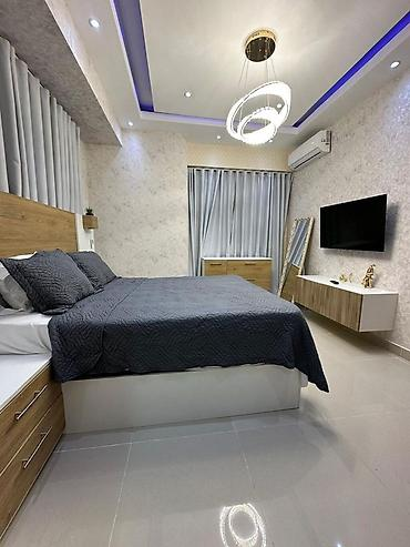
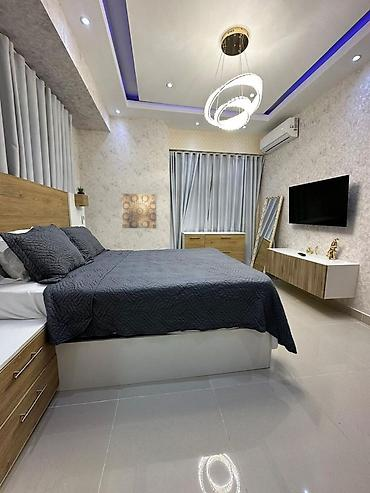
+ wall art (139, 211)
